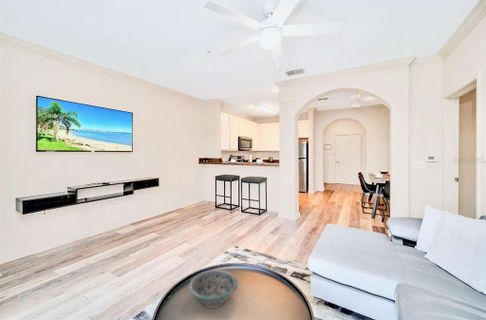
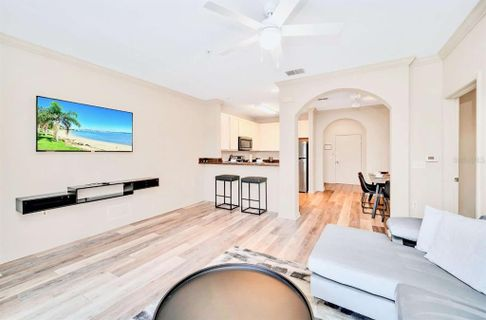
- decorative bowl (213, 291)
